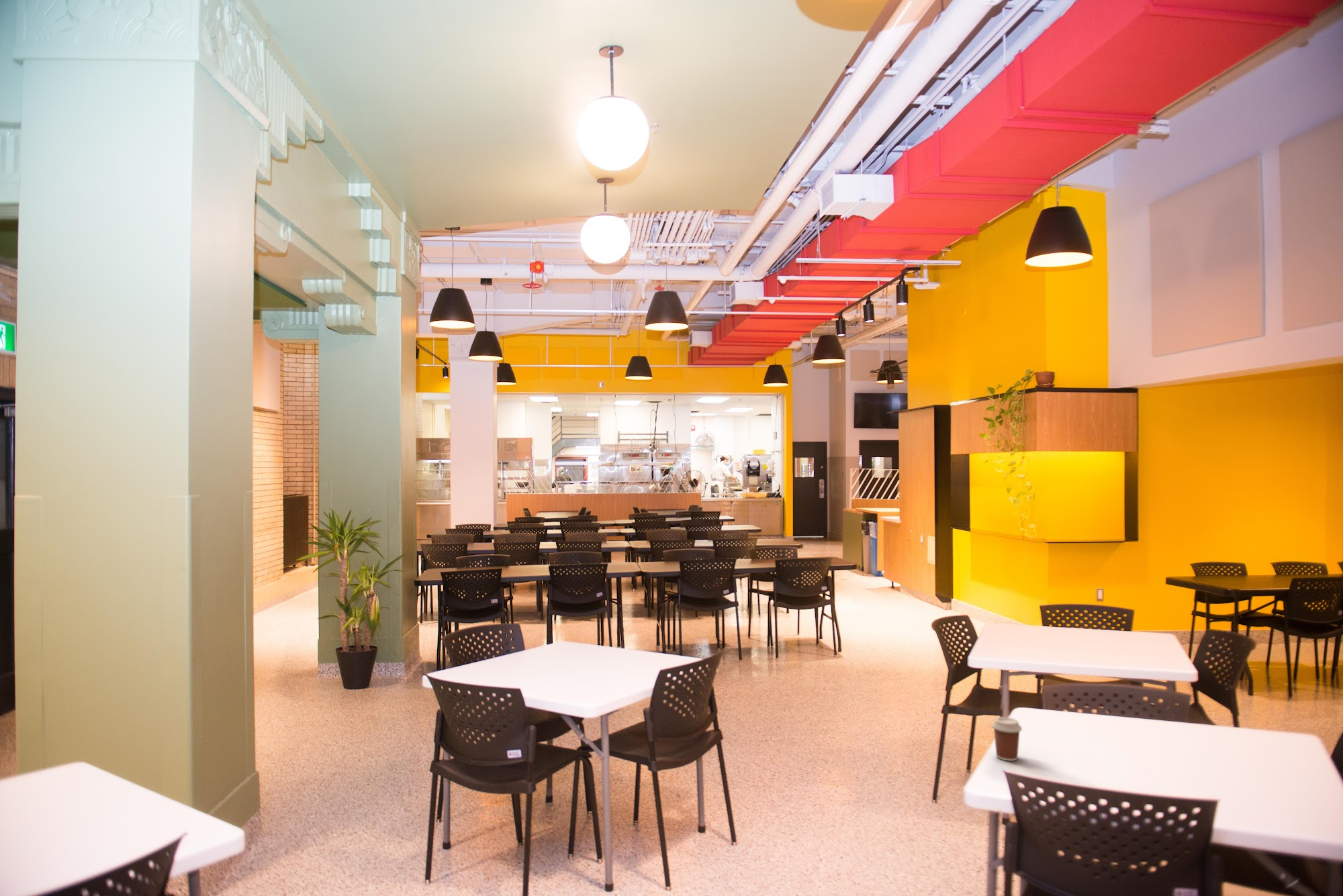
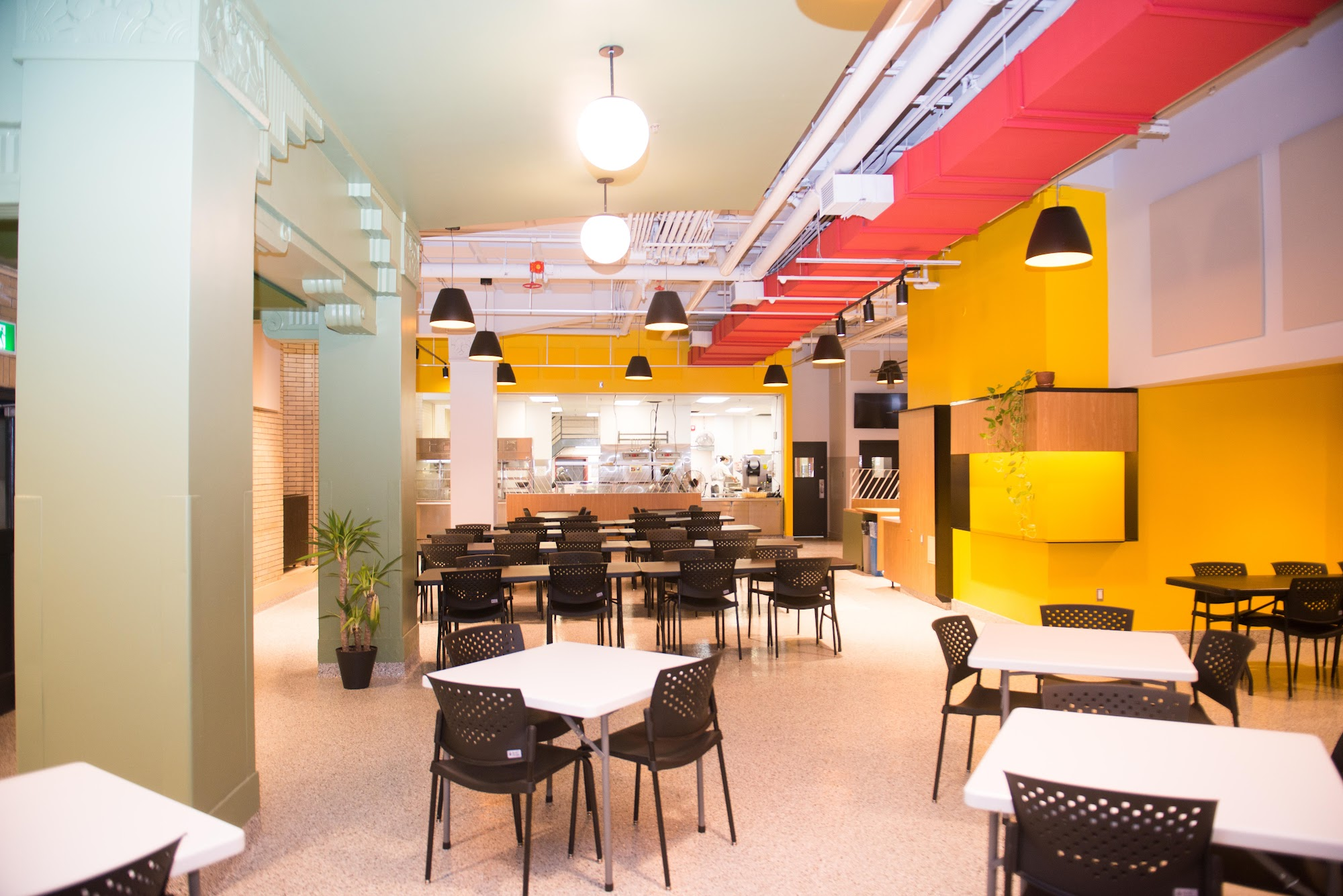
- coffee cup (1007, 738)
